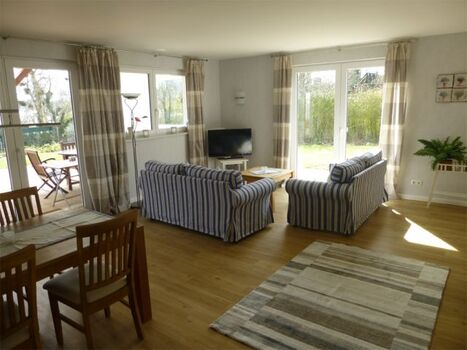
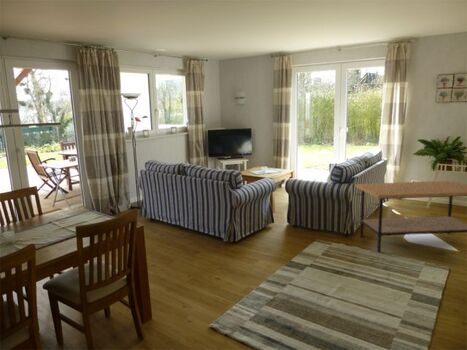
+ coffee table (417, 217)
